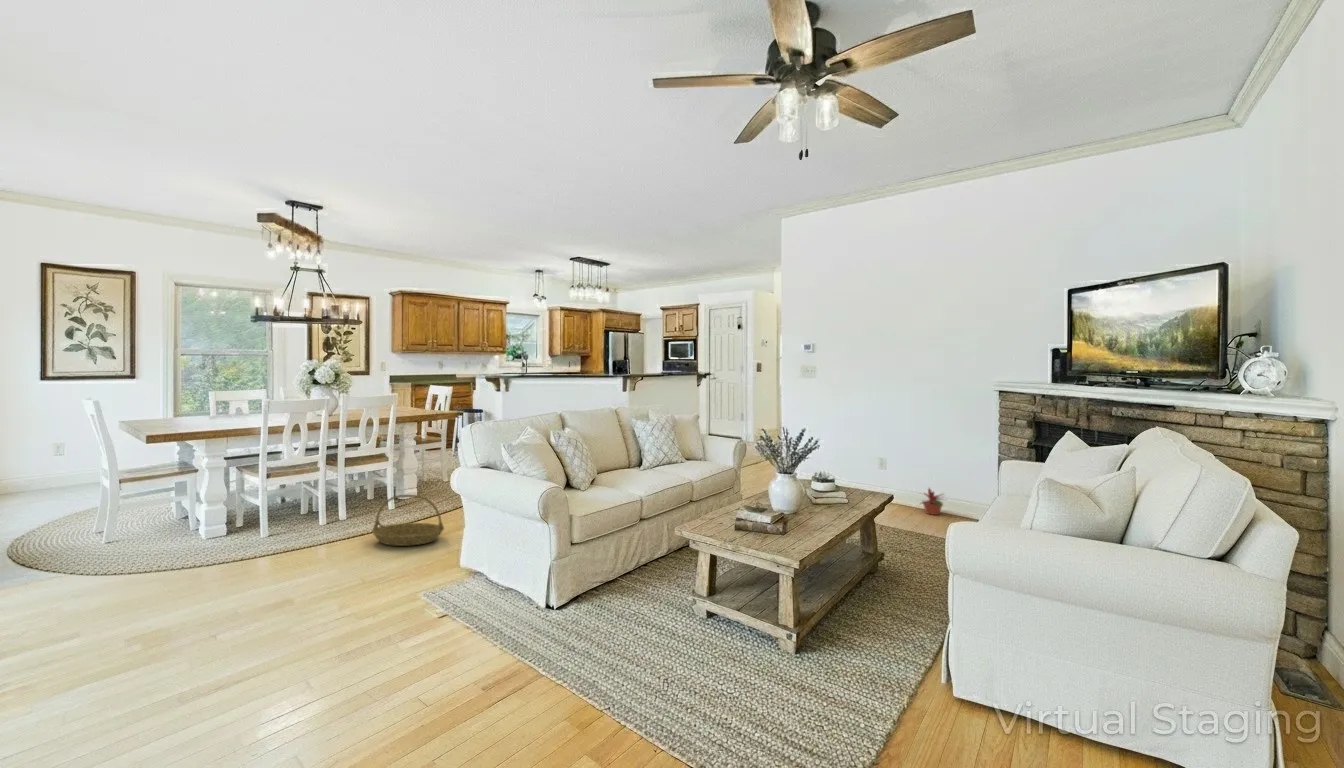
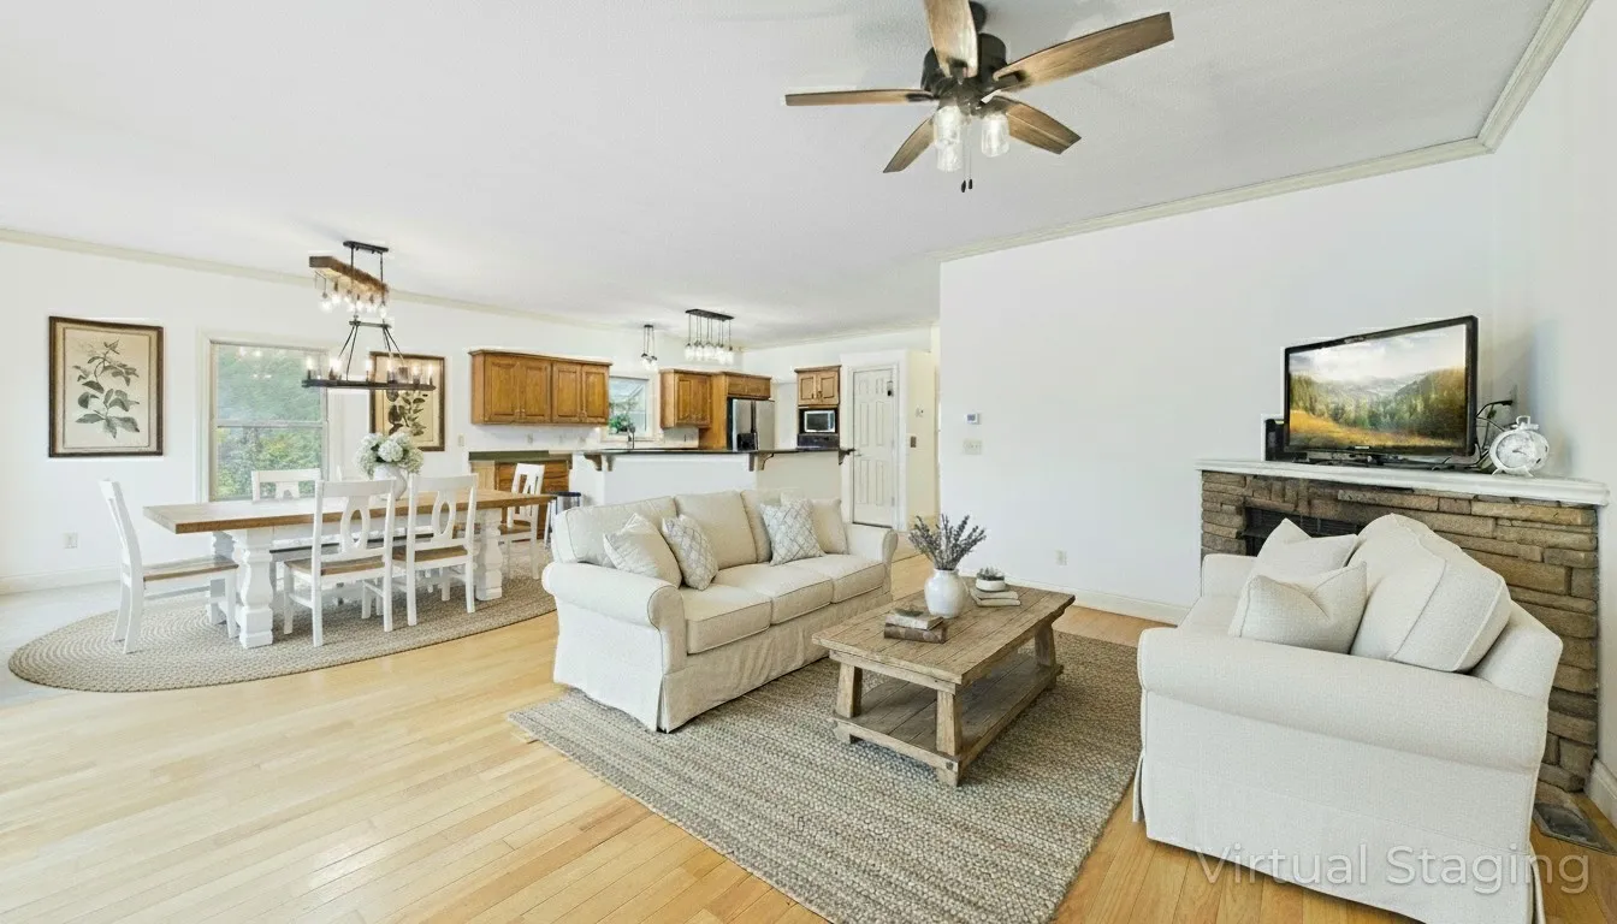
- basket (408, 523)
- potted plant (932, 499)
